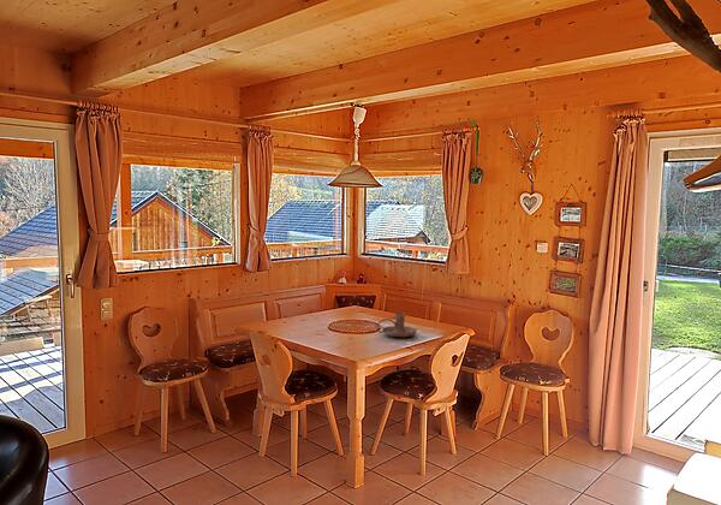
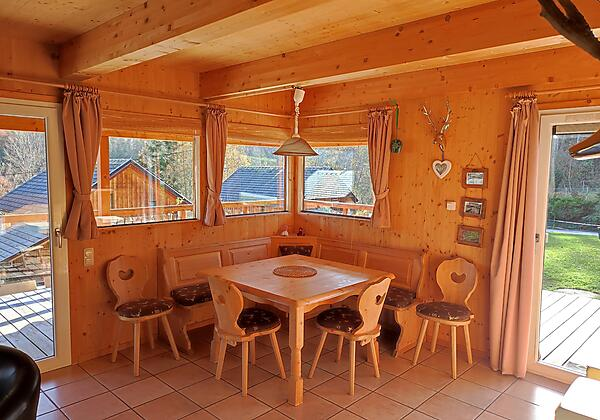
- candle holder (395, 325)
